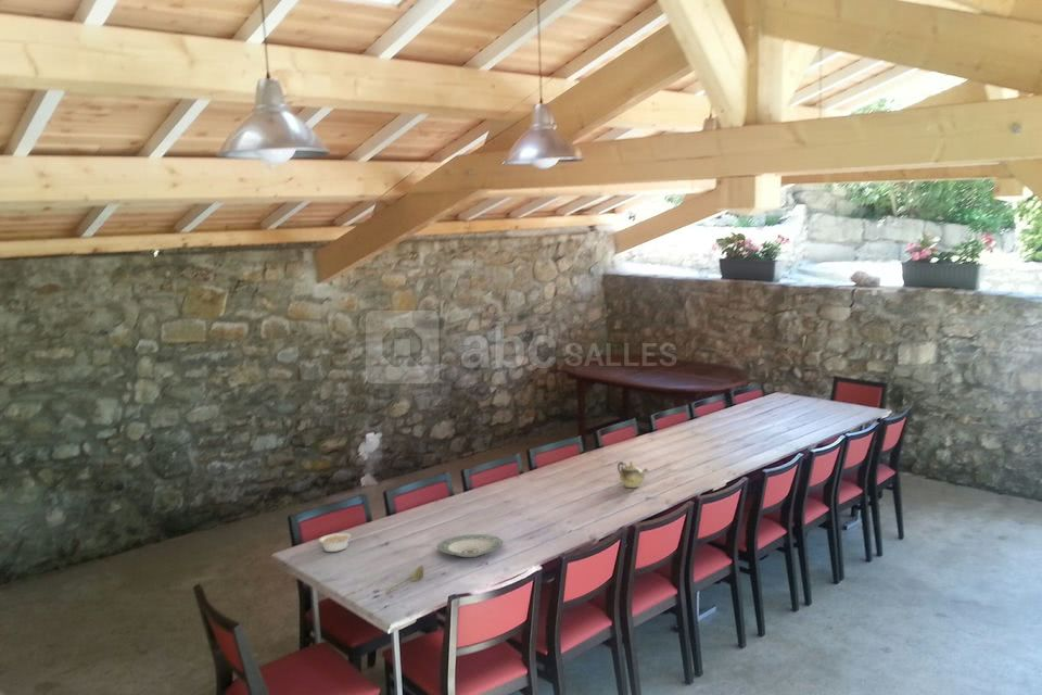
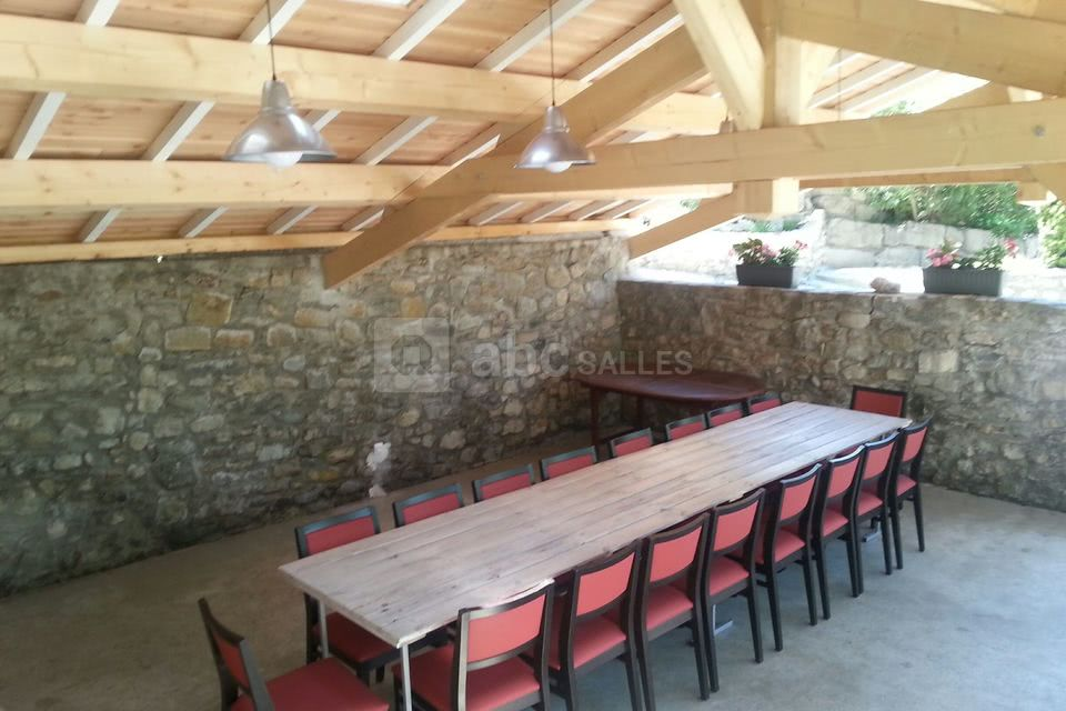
- plate (470, 547)
- legume (336, 541)
- teapot (633, 473)
- soupspoon (407, 579)
